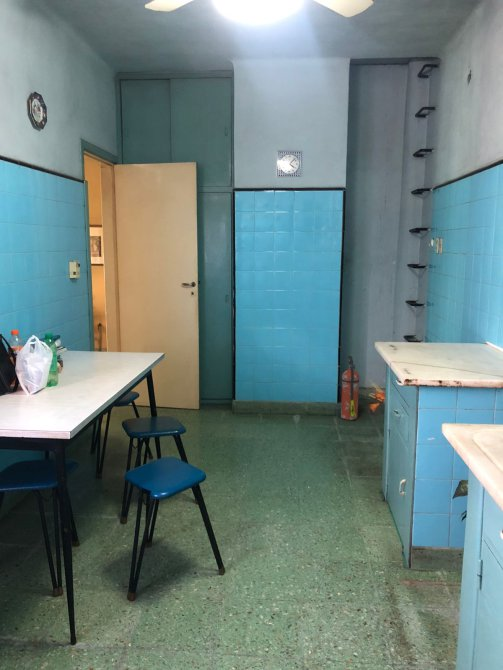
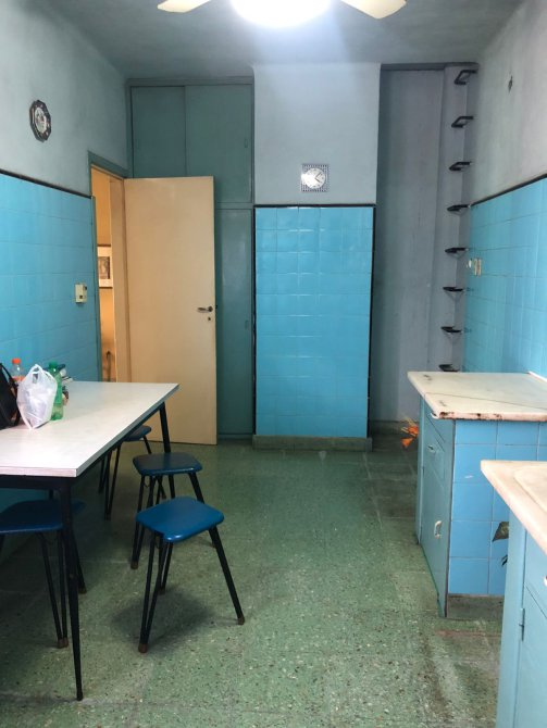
- fire extinguisher (350, 387)
